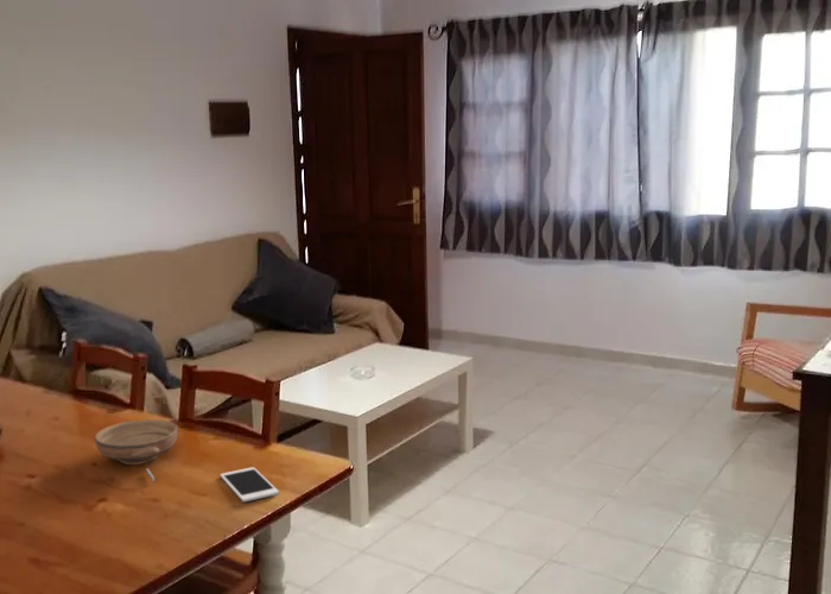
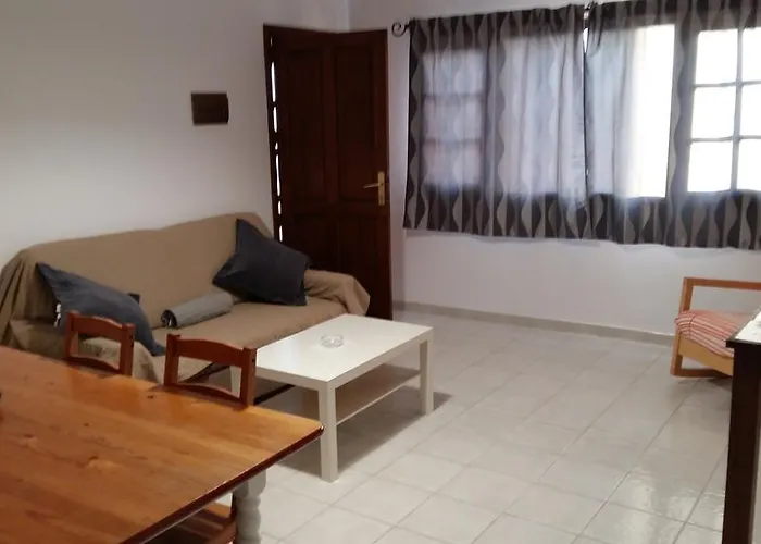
- cell phone (248, 484)
- bowl (139, 447)
